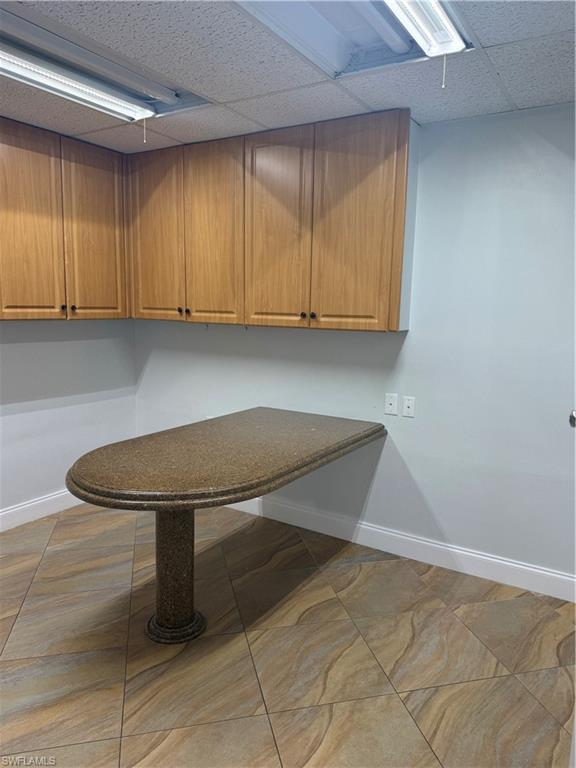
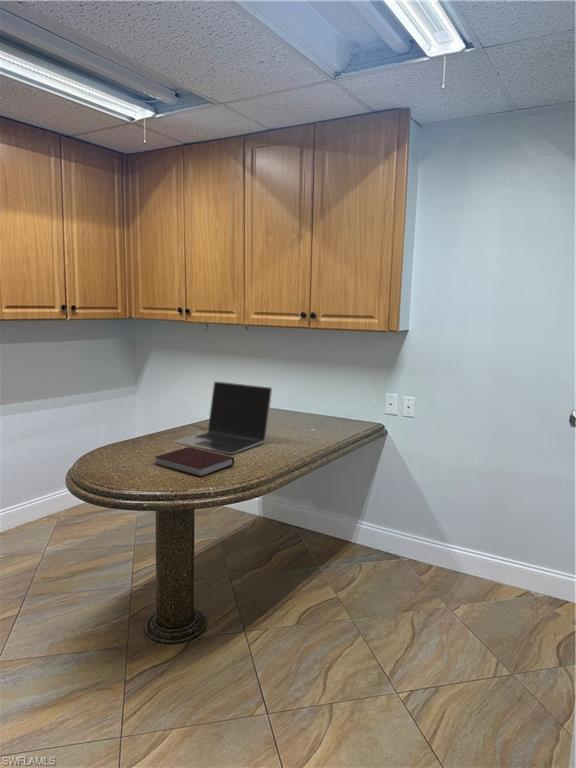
+ notebook (194, 460)
+ laptop (222, 414)
